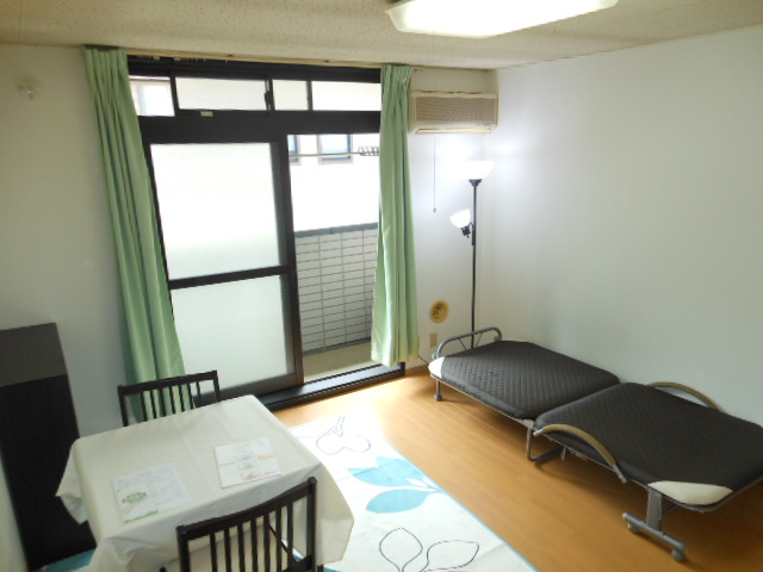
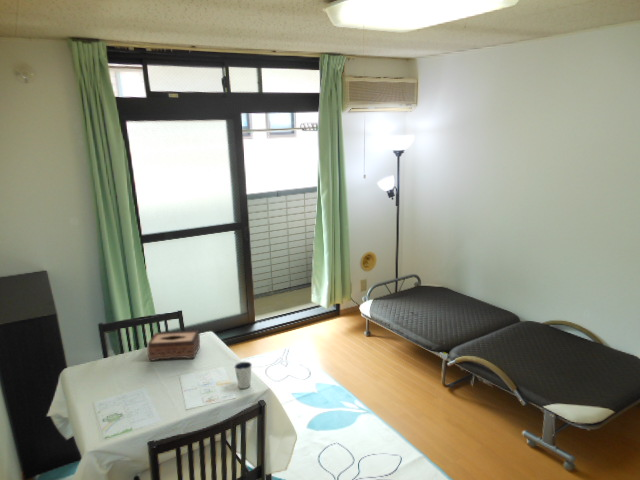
+ tissue box (174, 345)
+ dixie cup (243, 375)
